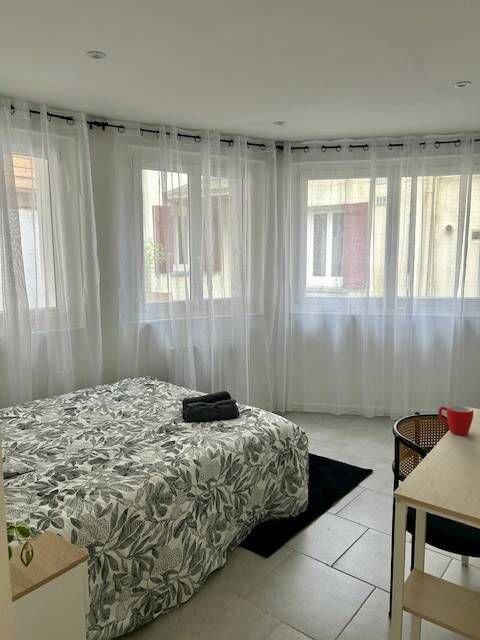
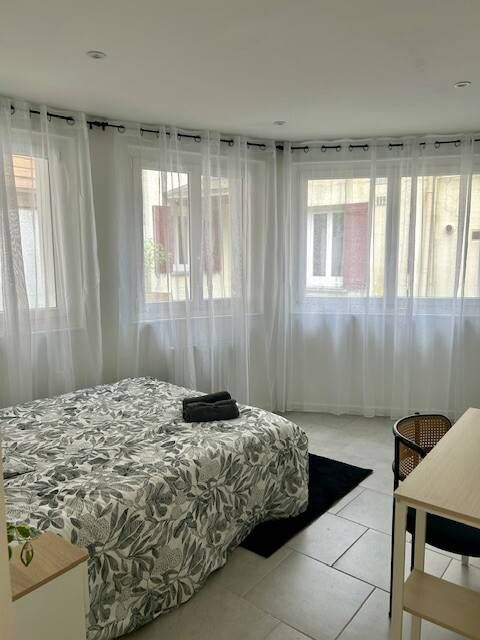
- mug (455, 419)
